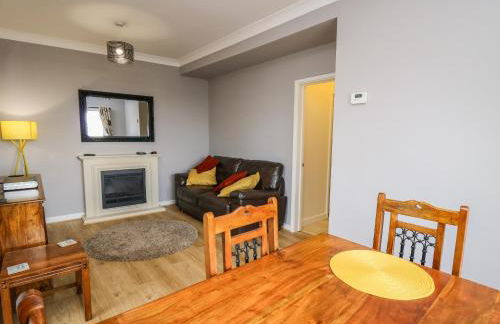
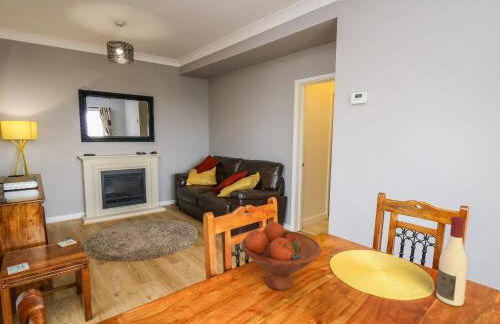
+ alcohol (453, 259)
+ fruit bowl (280, 255)
